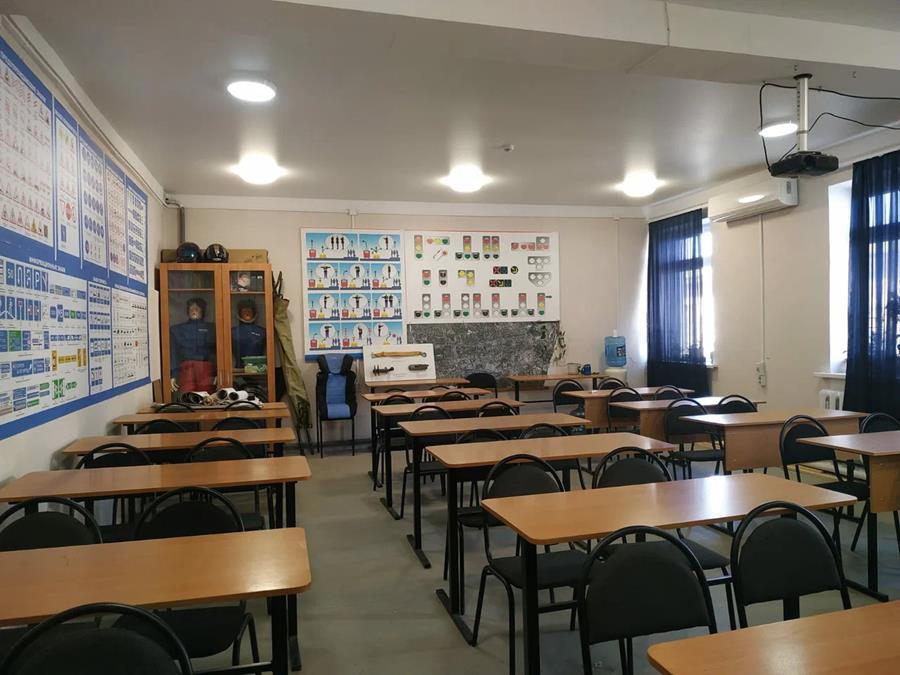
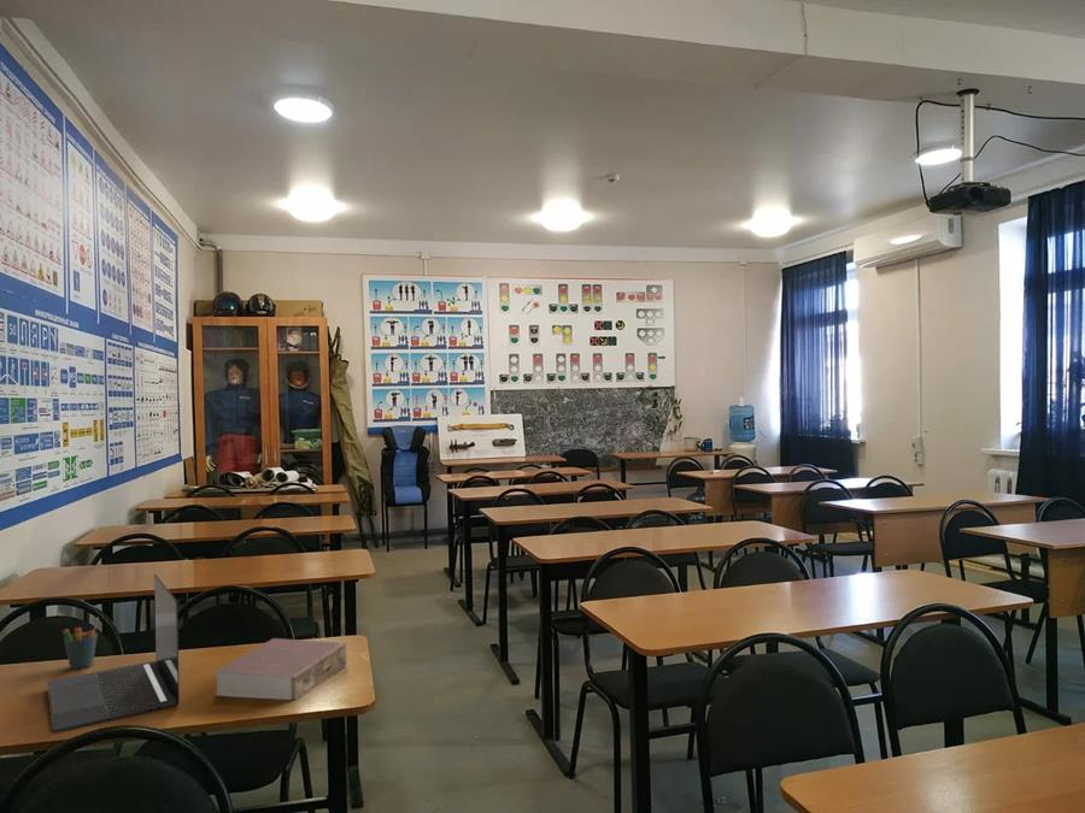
+ laptop (117, 667)
+ pen holder (81, 643)
+ book (283, 667)
